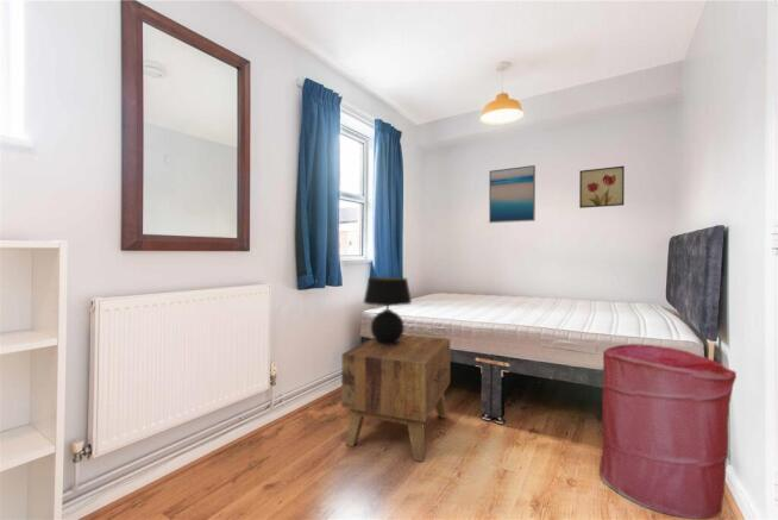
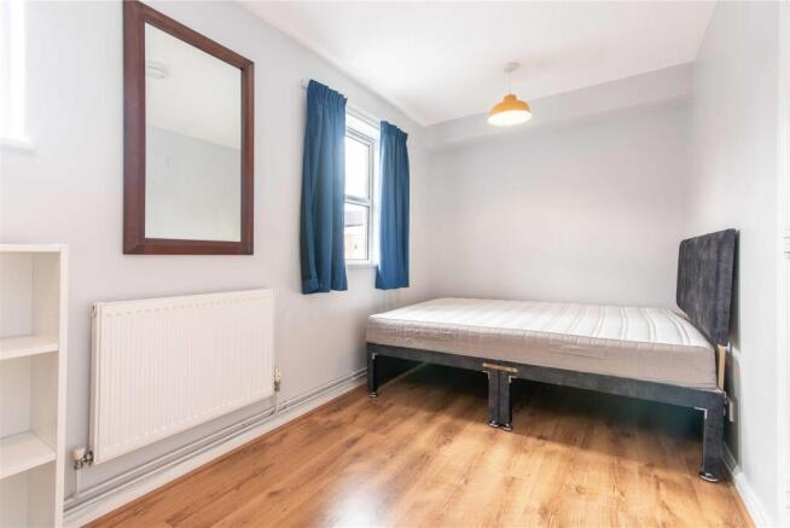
- side table (402, 387)
- laundry hamper (661, 419)
- wall art (512, 195)
- wall art (601, 187)
- table lamp (387, 309)
